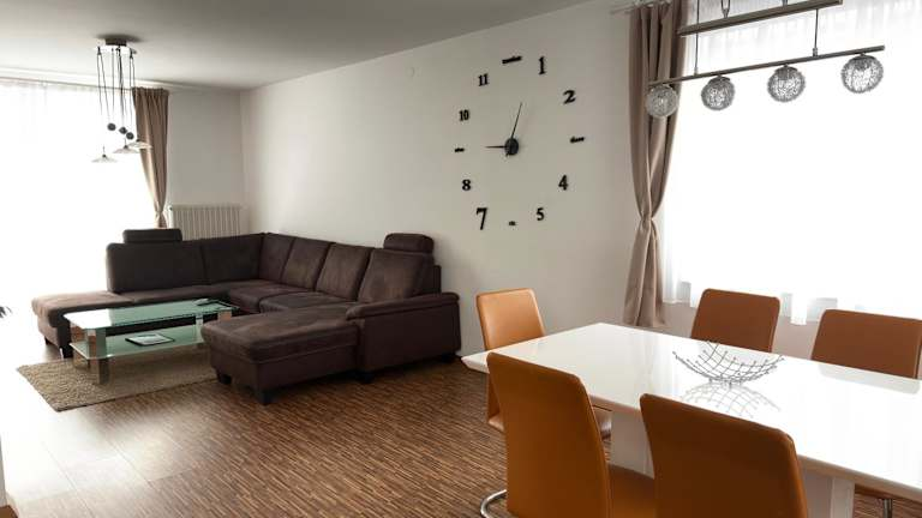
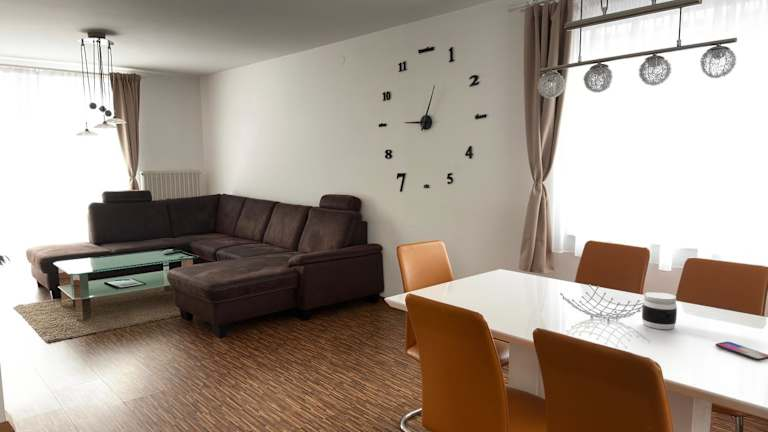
+ jar (659, 310)
+ smartphone (742, 350)
